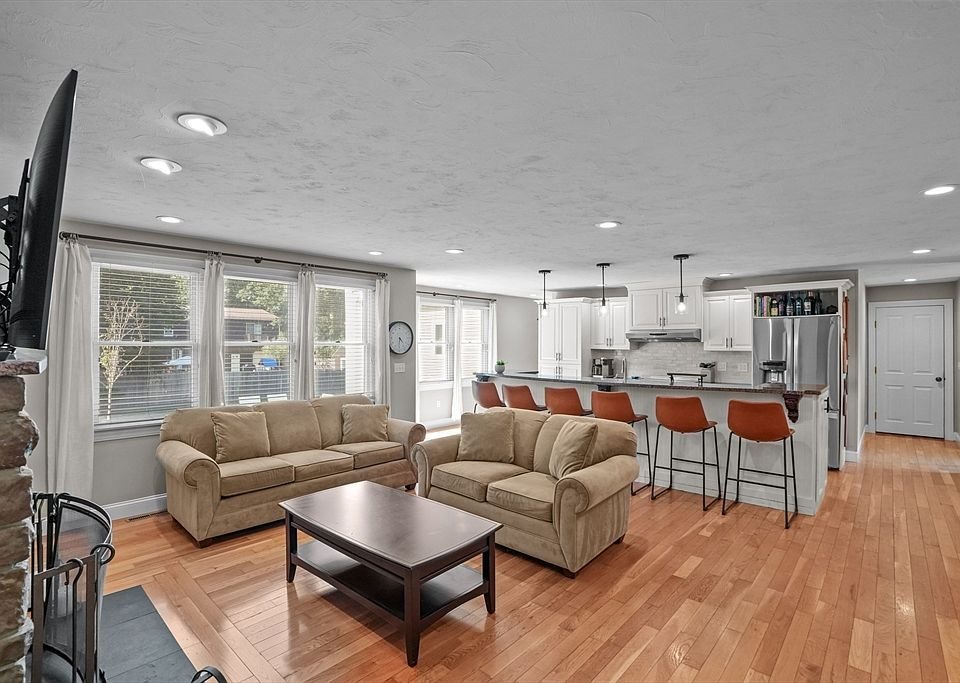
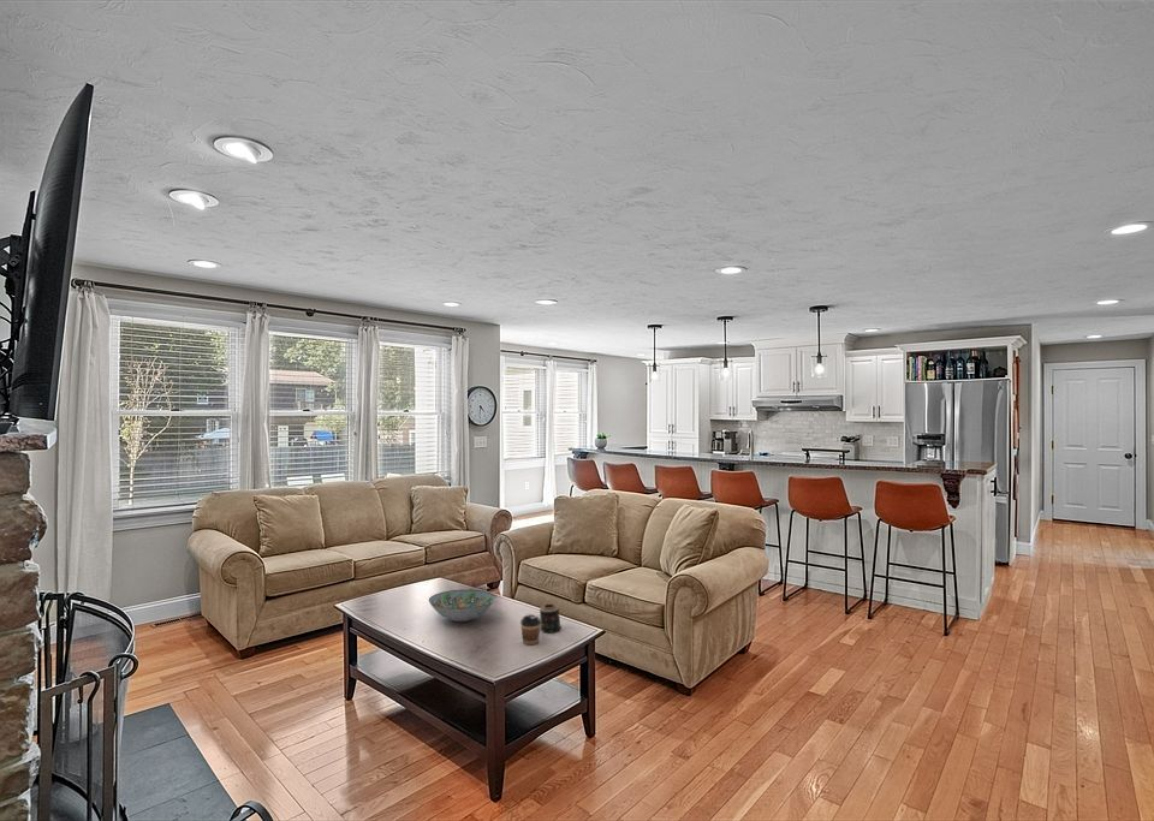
+ coffee cup (530, 627)
+ candle (549, 615)
+ decorative bowl (462, 608)
